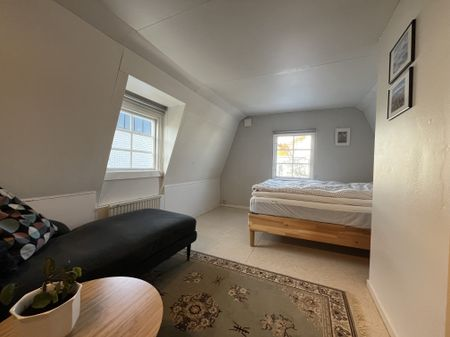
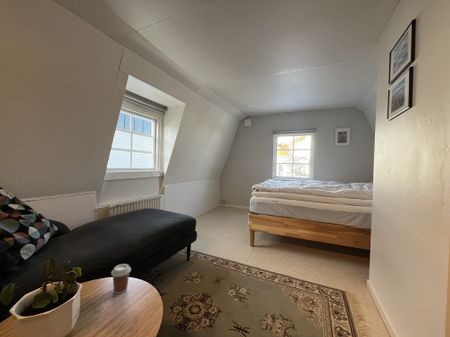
+ coffee cup (121, 278)
